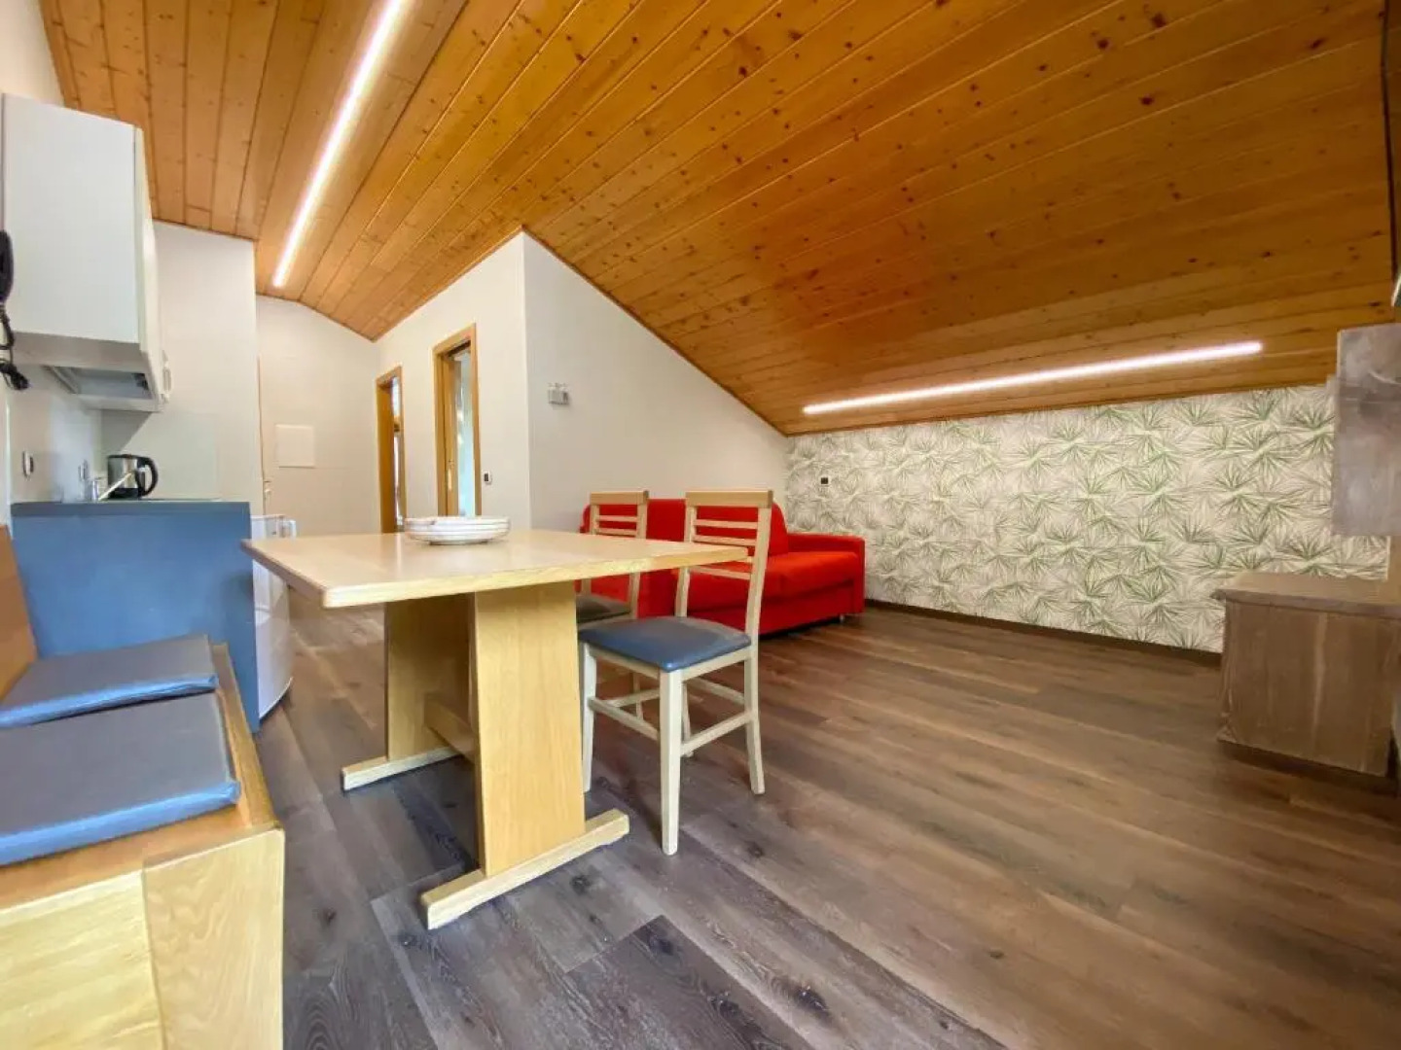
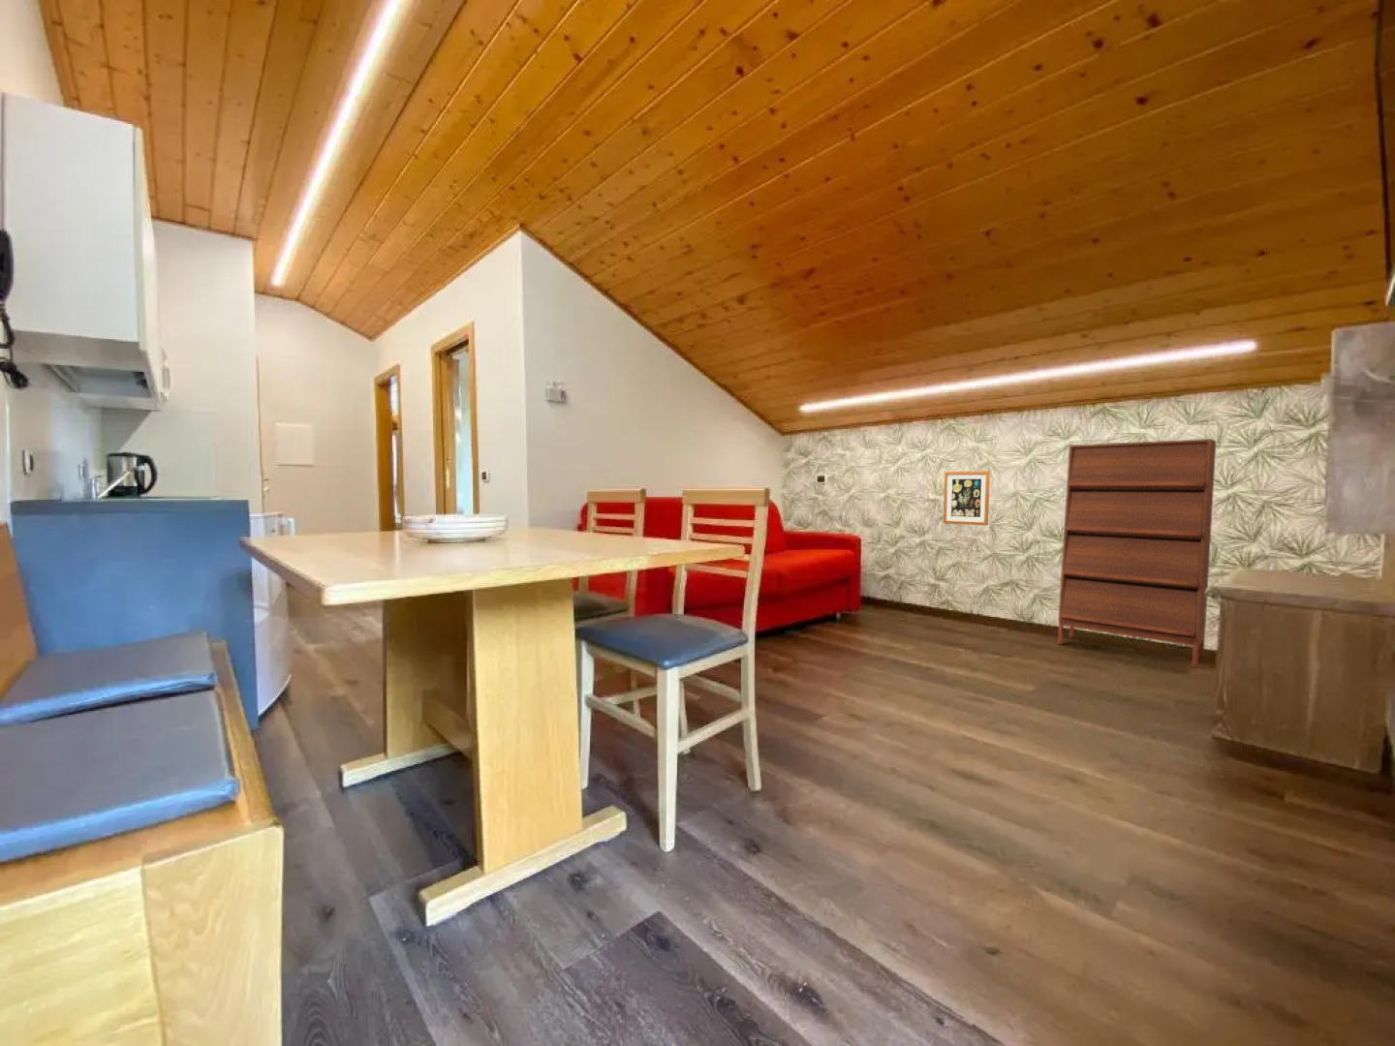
+ wall art (966, 498)
+ shoe cabinet (1131, 547)
